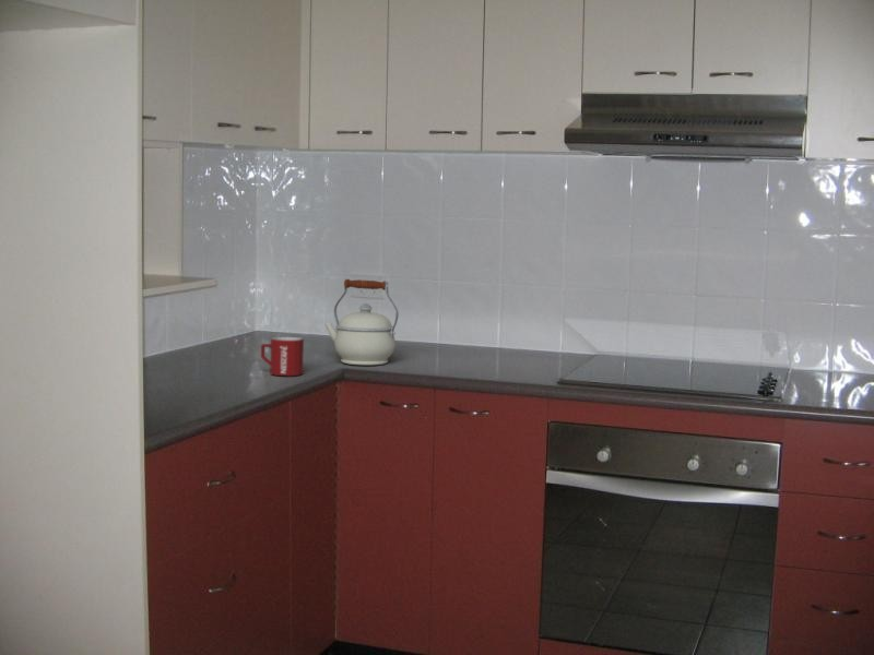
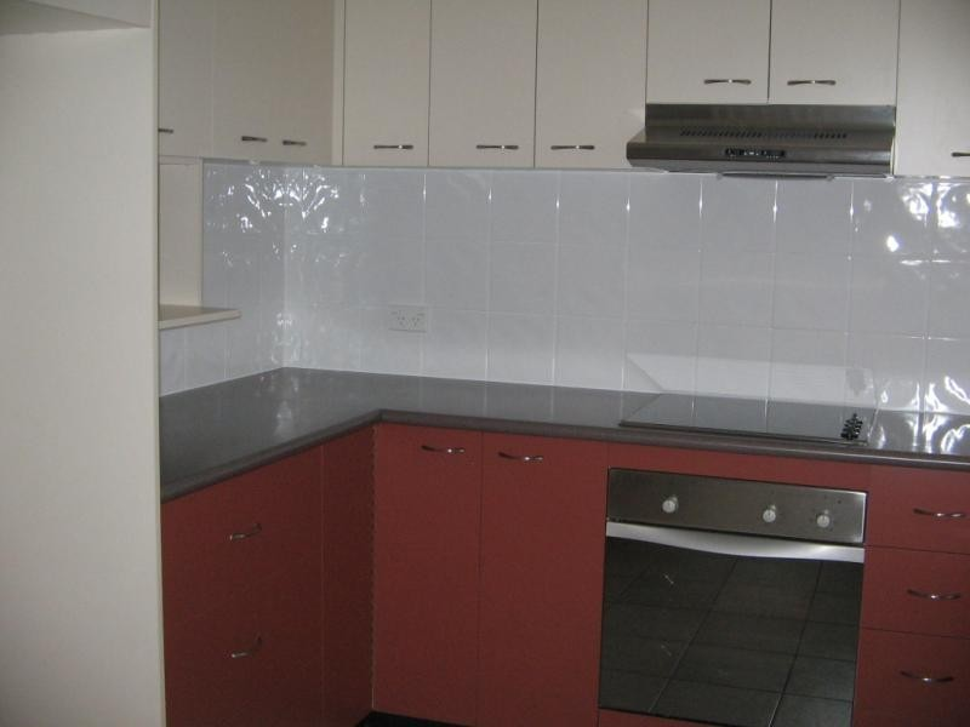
- mug (281, 356)
- kettle (361, 321)
